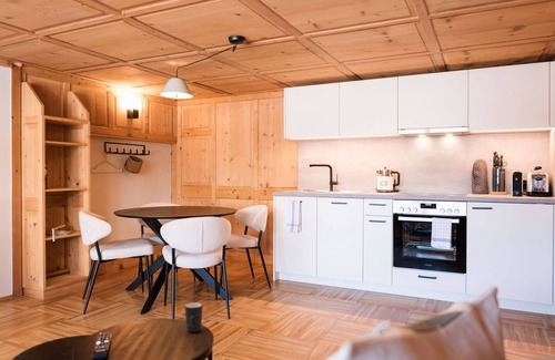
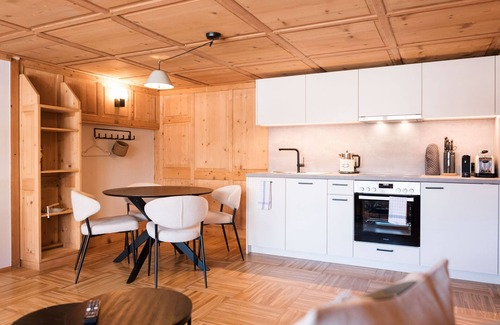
- mug (193, 318)
